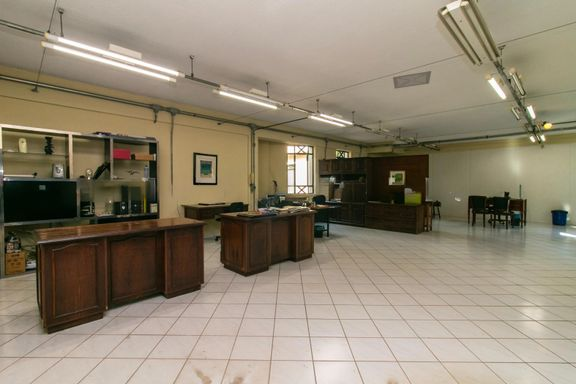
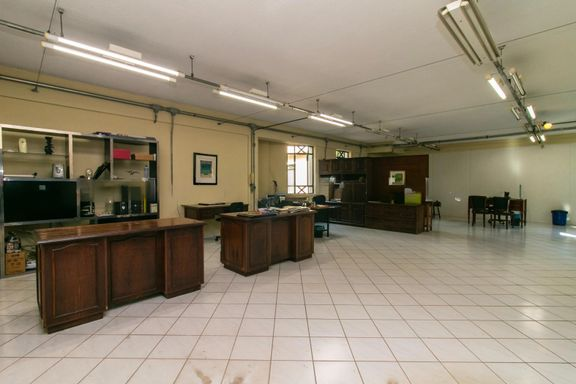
- ceiling vent (411, 80)
